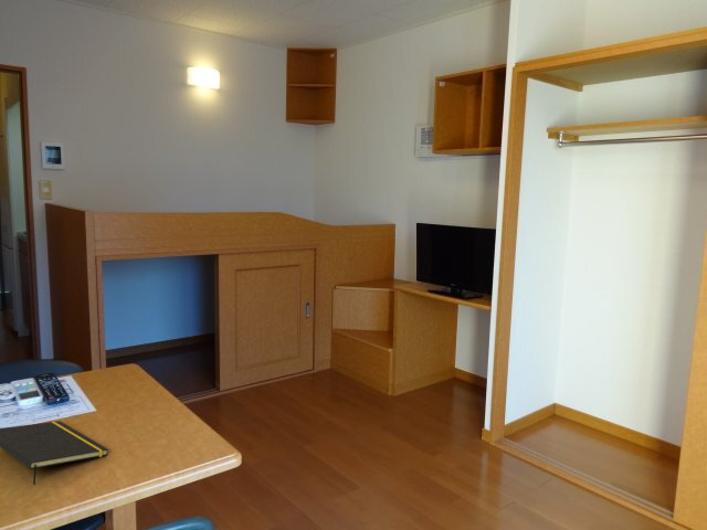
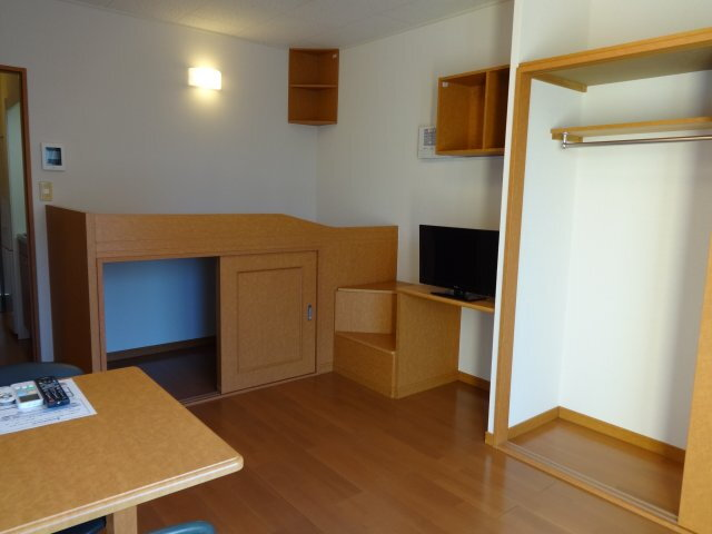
- notepad (46, 442)
